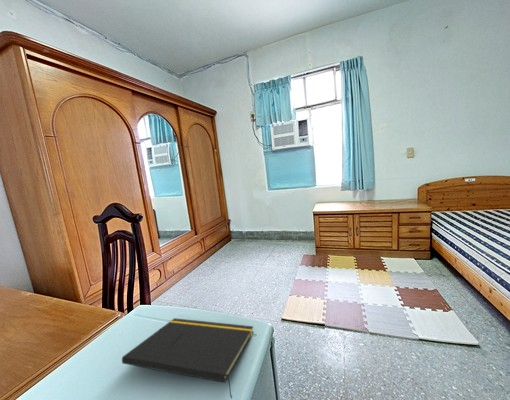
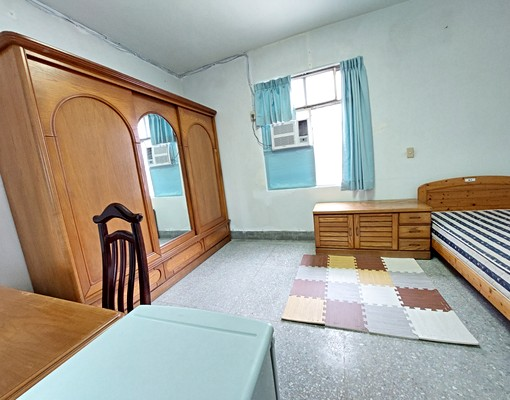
- notepad (193, 343)
